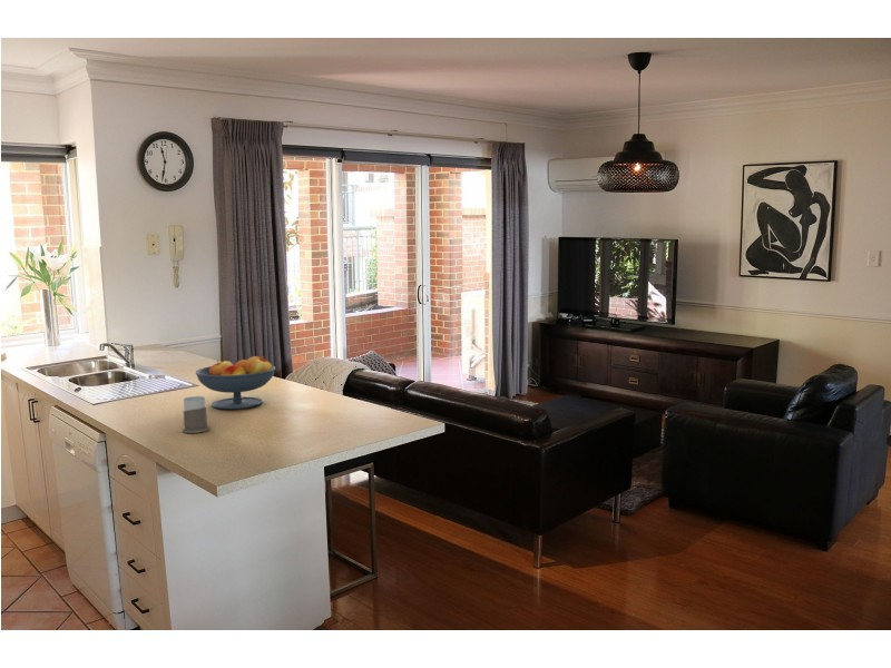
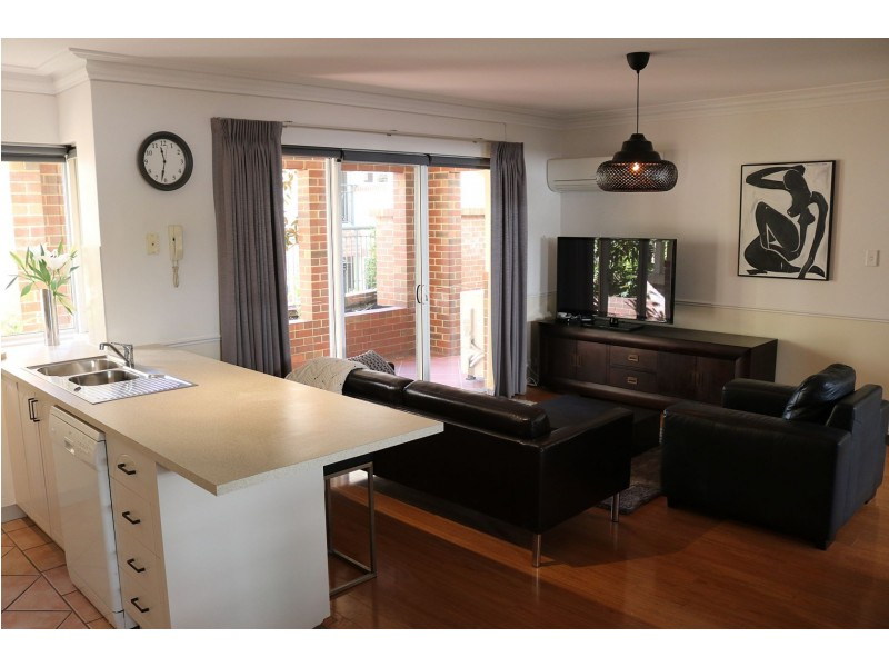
- mug (193, 413)
- fruit bowl (236, 380)
